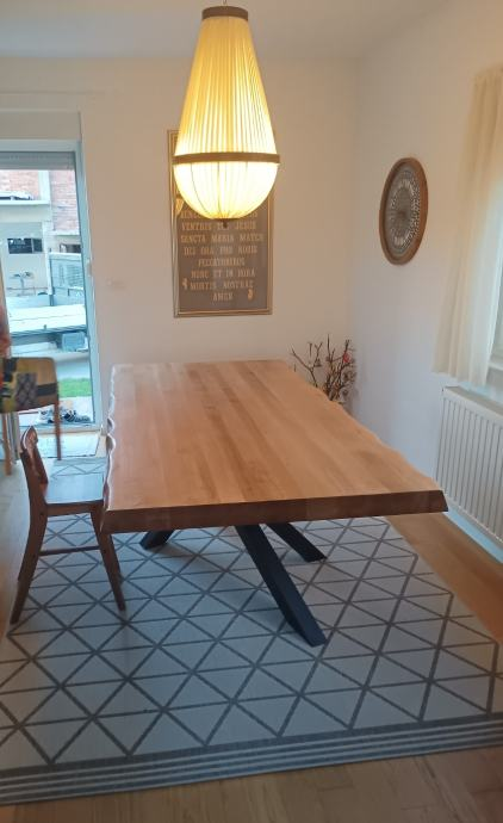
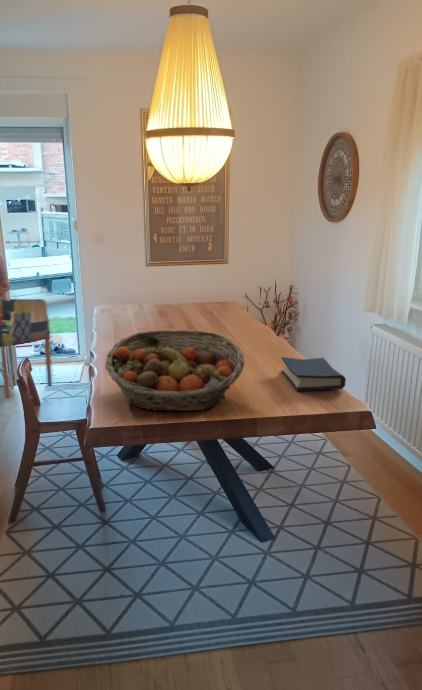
+ hardback book (312, 372)
+ fruit basket (175, 368)
